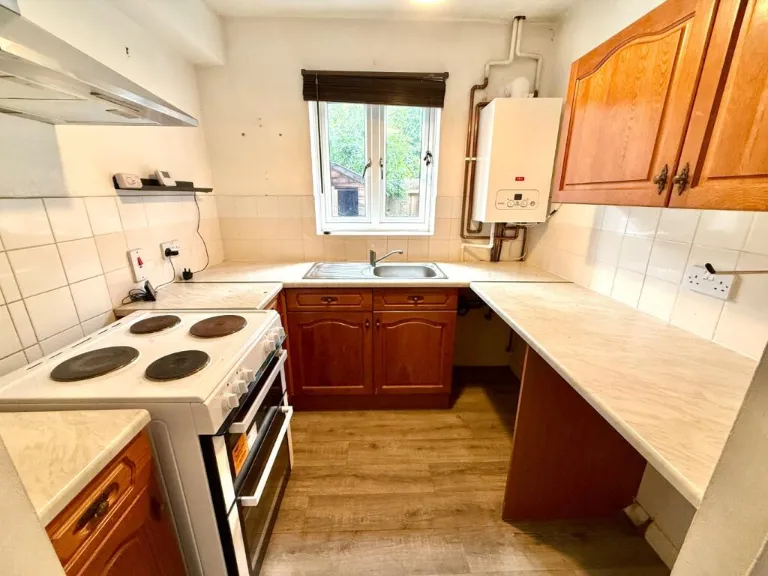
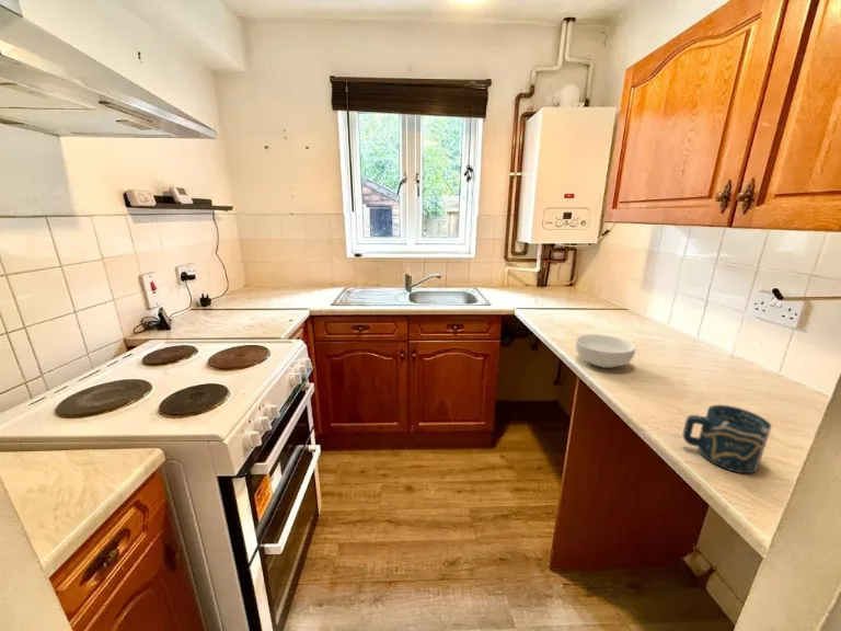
+ cereal bowl (603, 353)
+ cup (722, 435)
